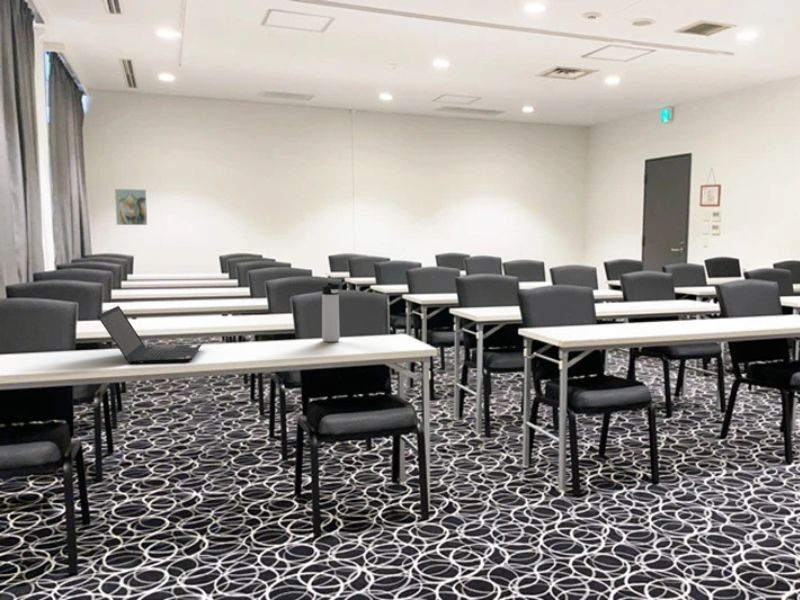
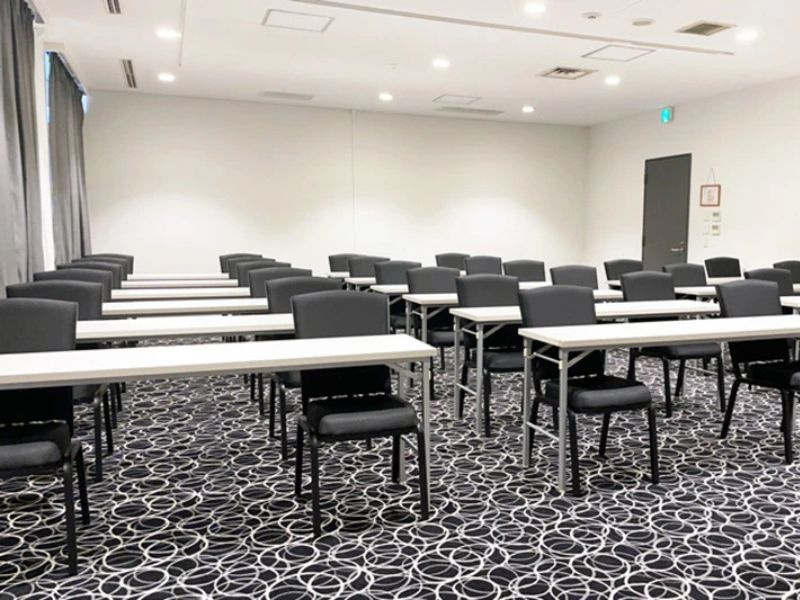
- laptop computer (153, 346)
- wall art (131, 207)
- thermos bottle (332, 312)
